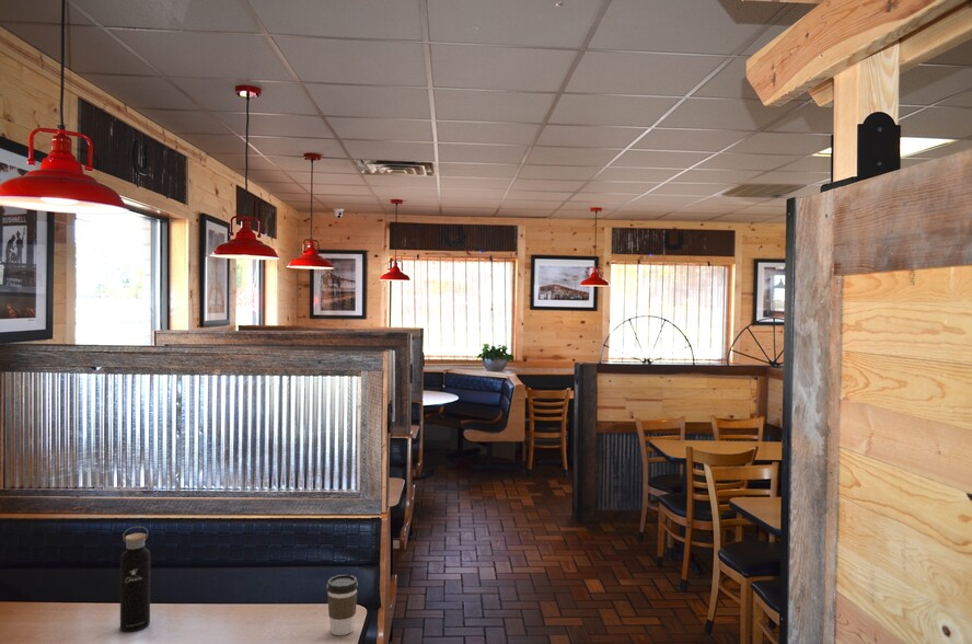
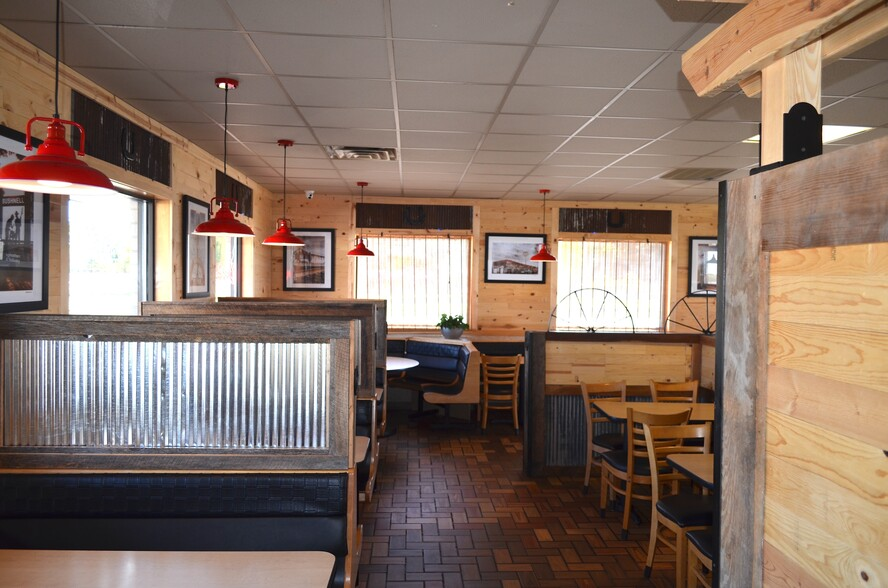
- water bottle (135, 576)
- coffee cup (342, 605)
